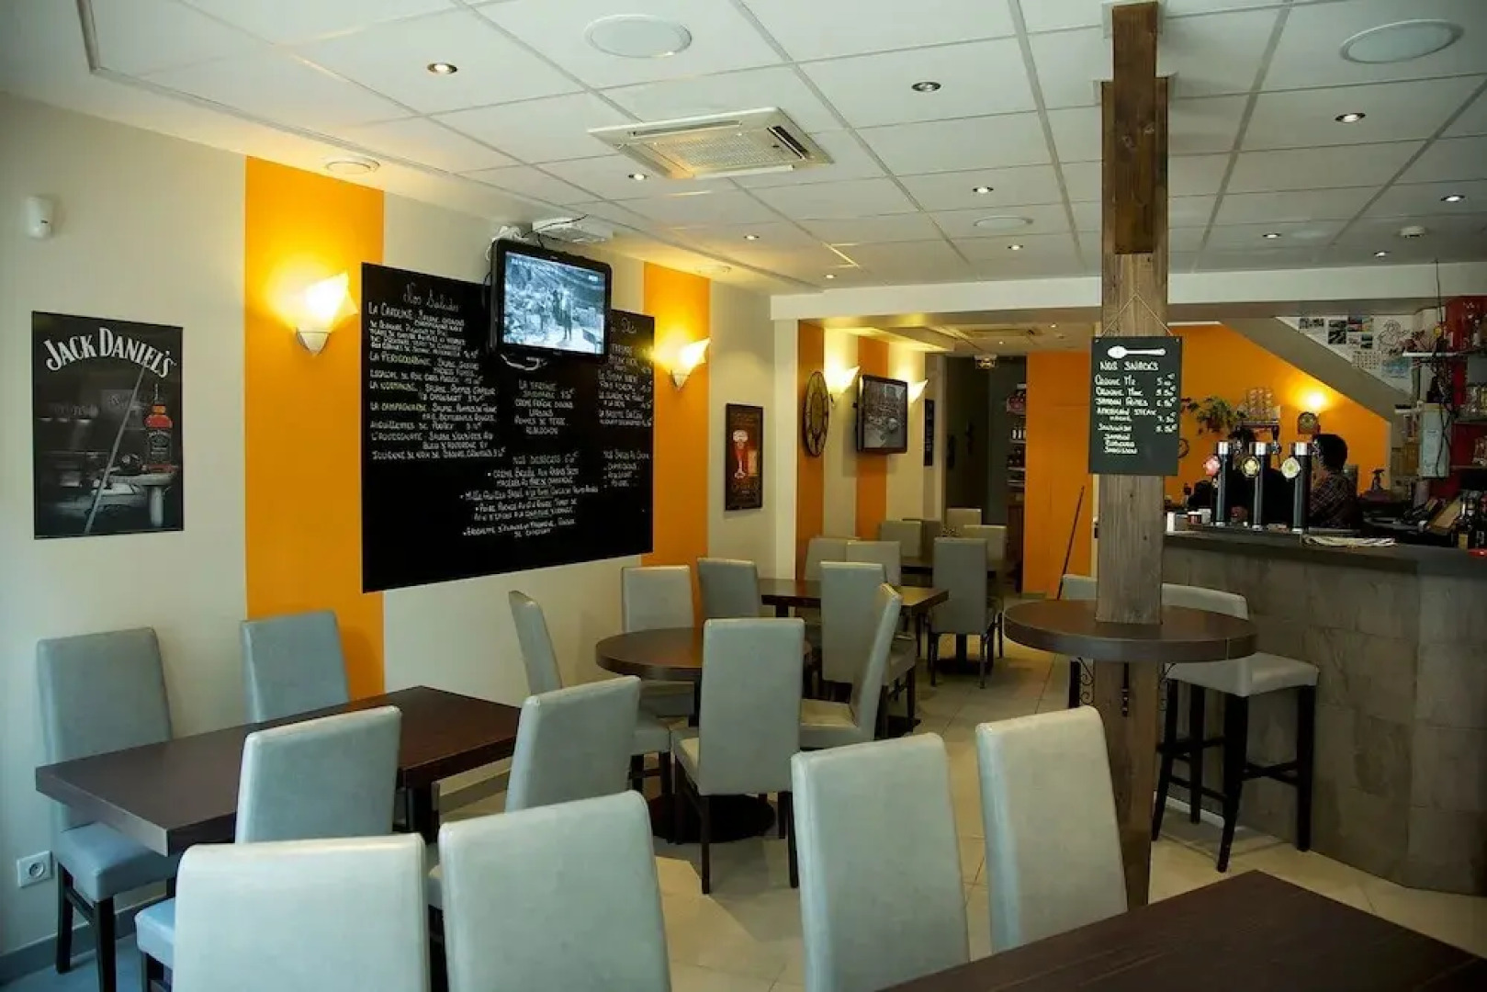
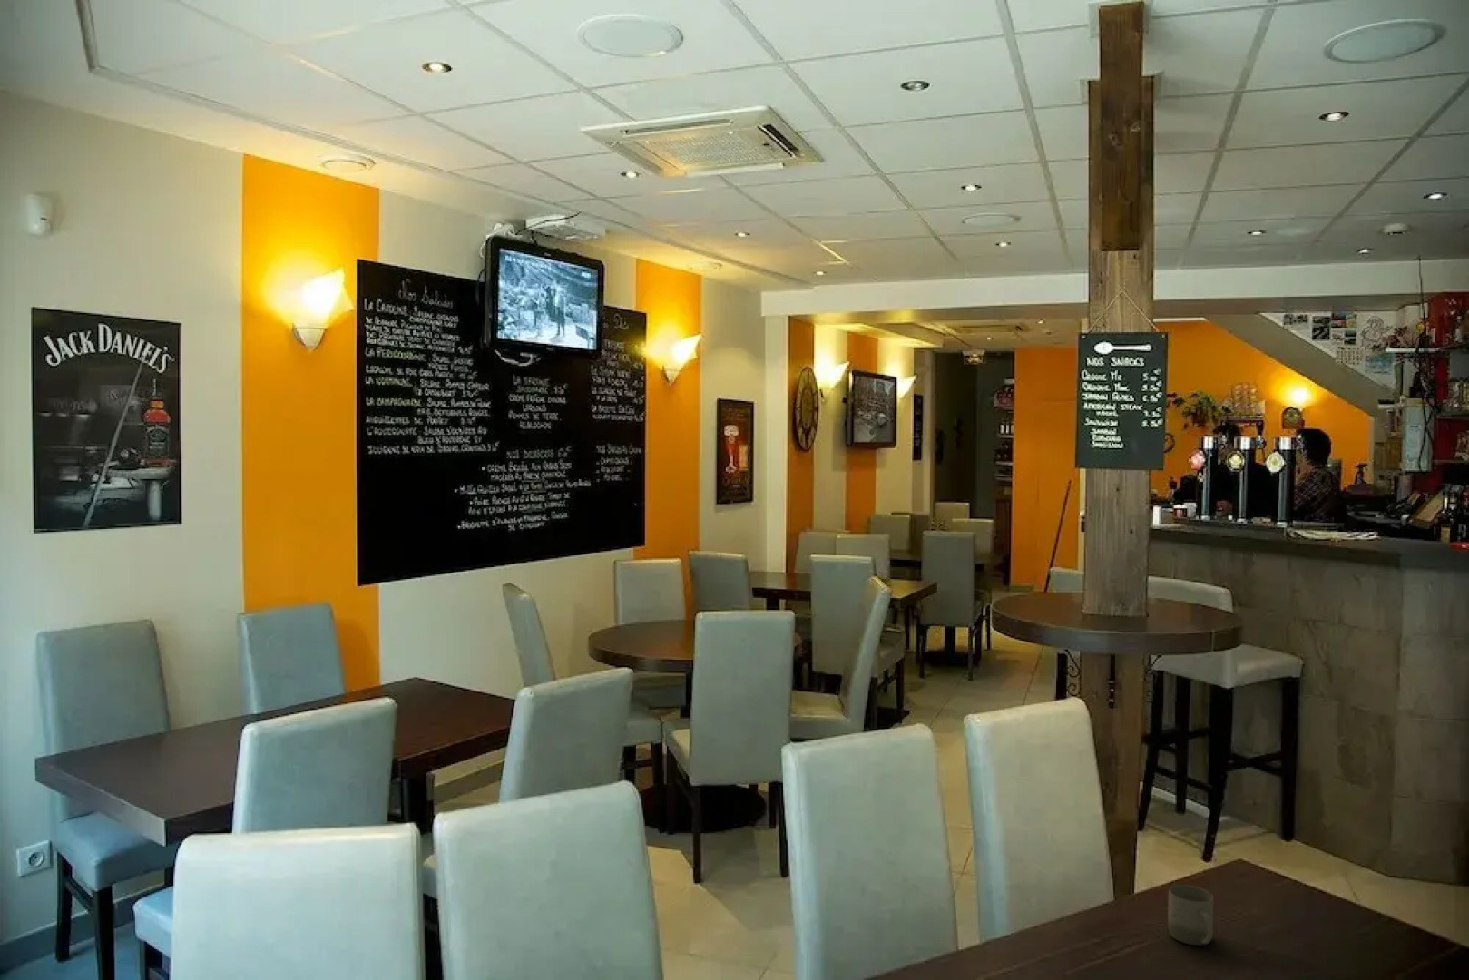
+ cup (1194, 919)
